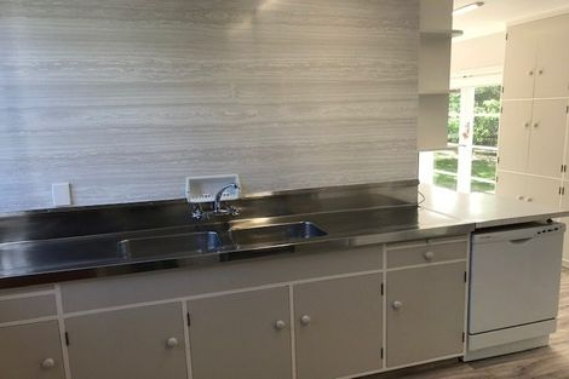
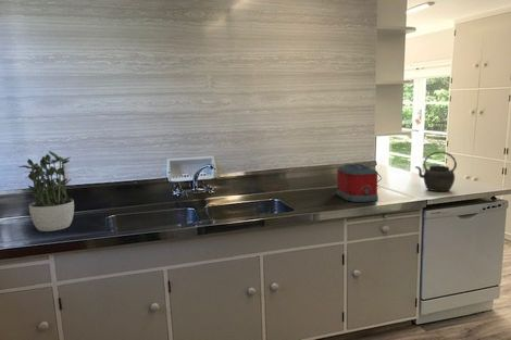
+ kettle (435, 171)
+ toaster (356, 180)
+ potted plant (47, 189)
